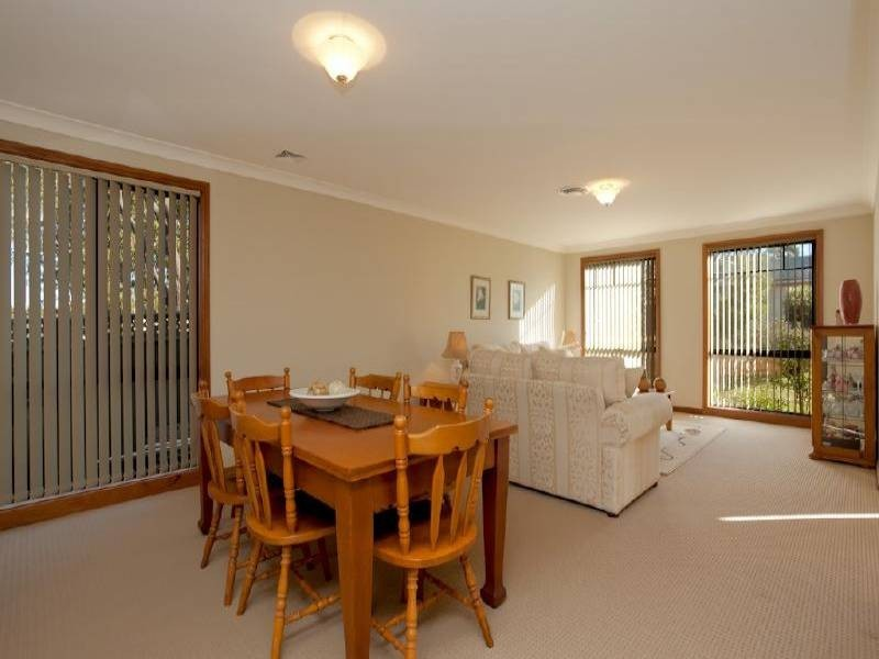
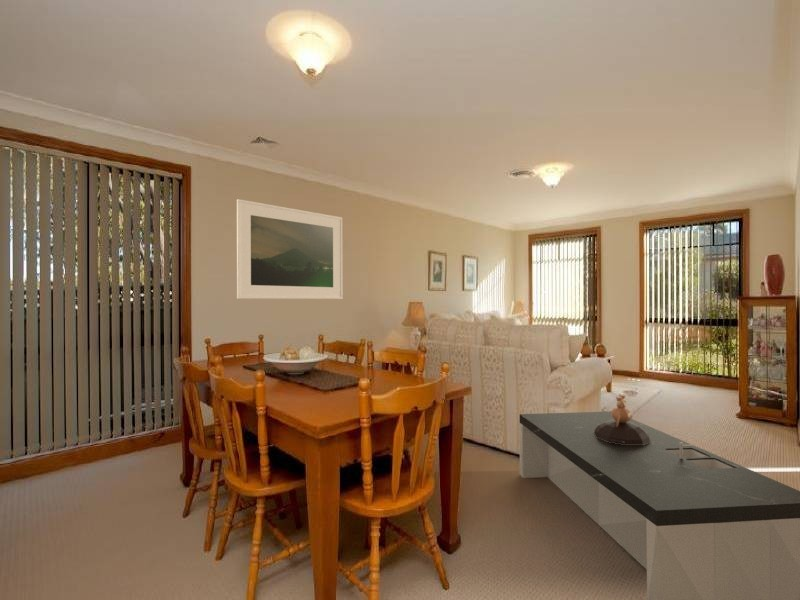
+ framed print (294, 254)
+ decorative bowl (621, 416)
+ coffee table (629, 477)
